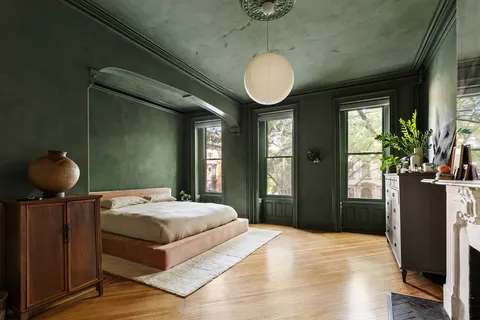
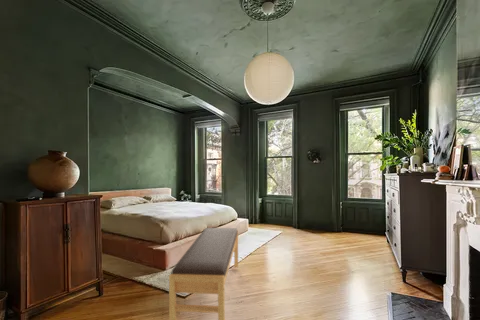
+ bench (212, 268)
